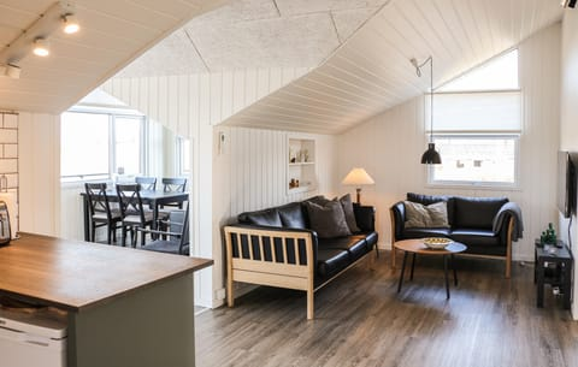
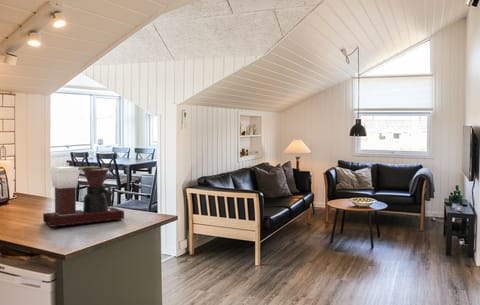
+ coffee maker (85, 195)
